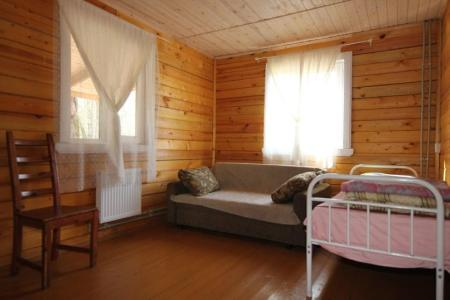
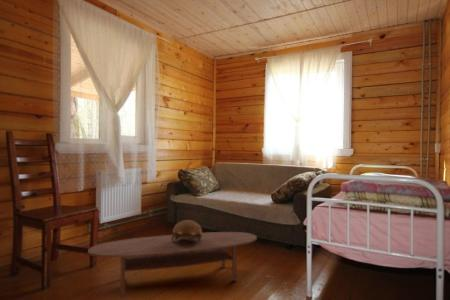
+ coffee table (178, 261)
+ decorative bowl (187, 230)
